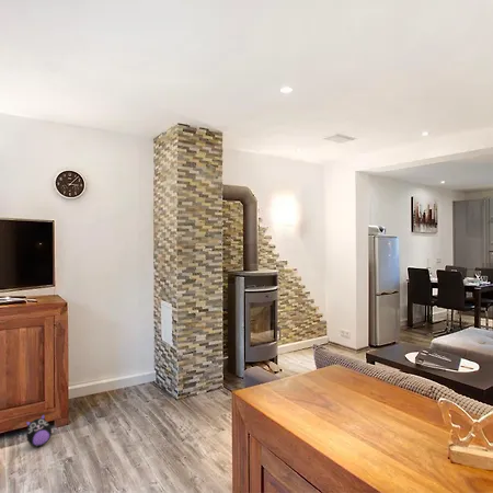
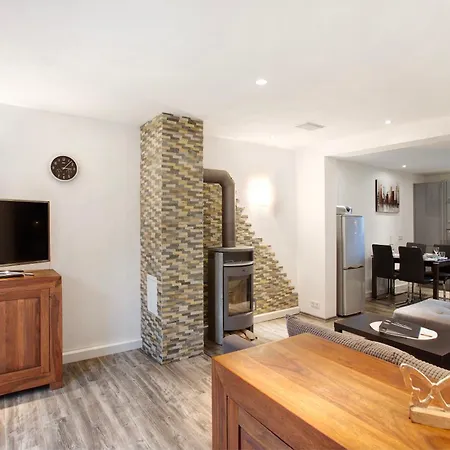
- plush toy (39, 429)
